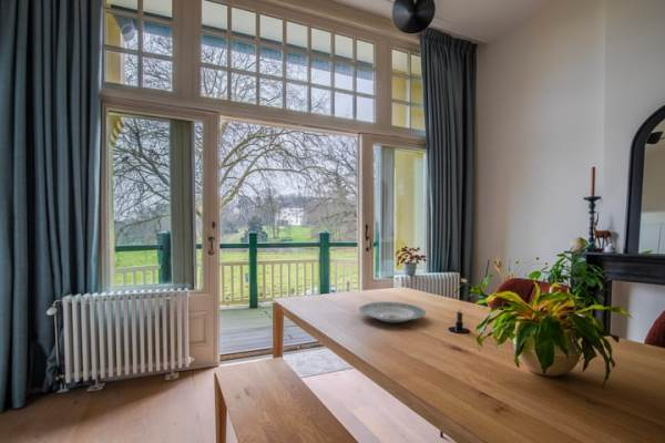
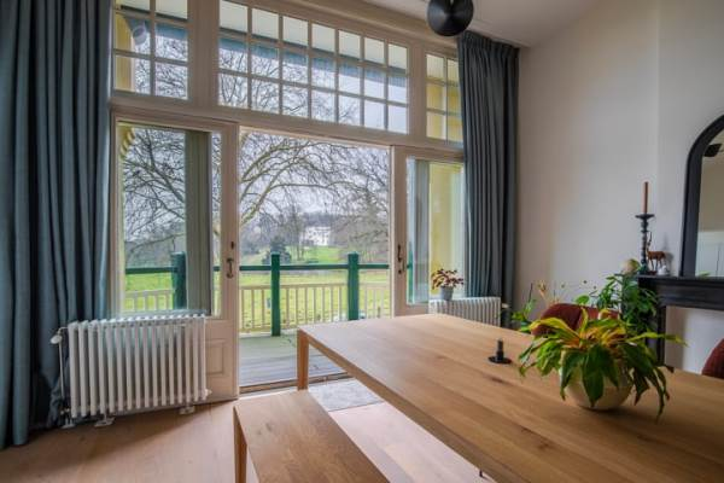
- plate (391, 313)
